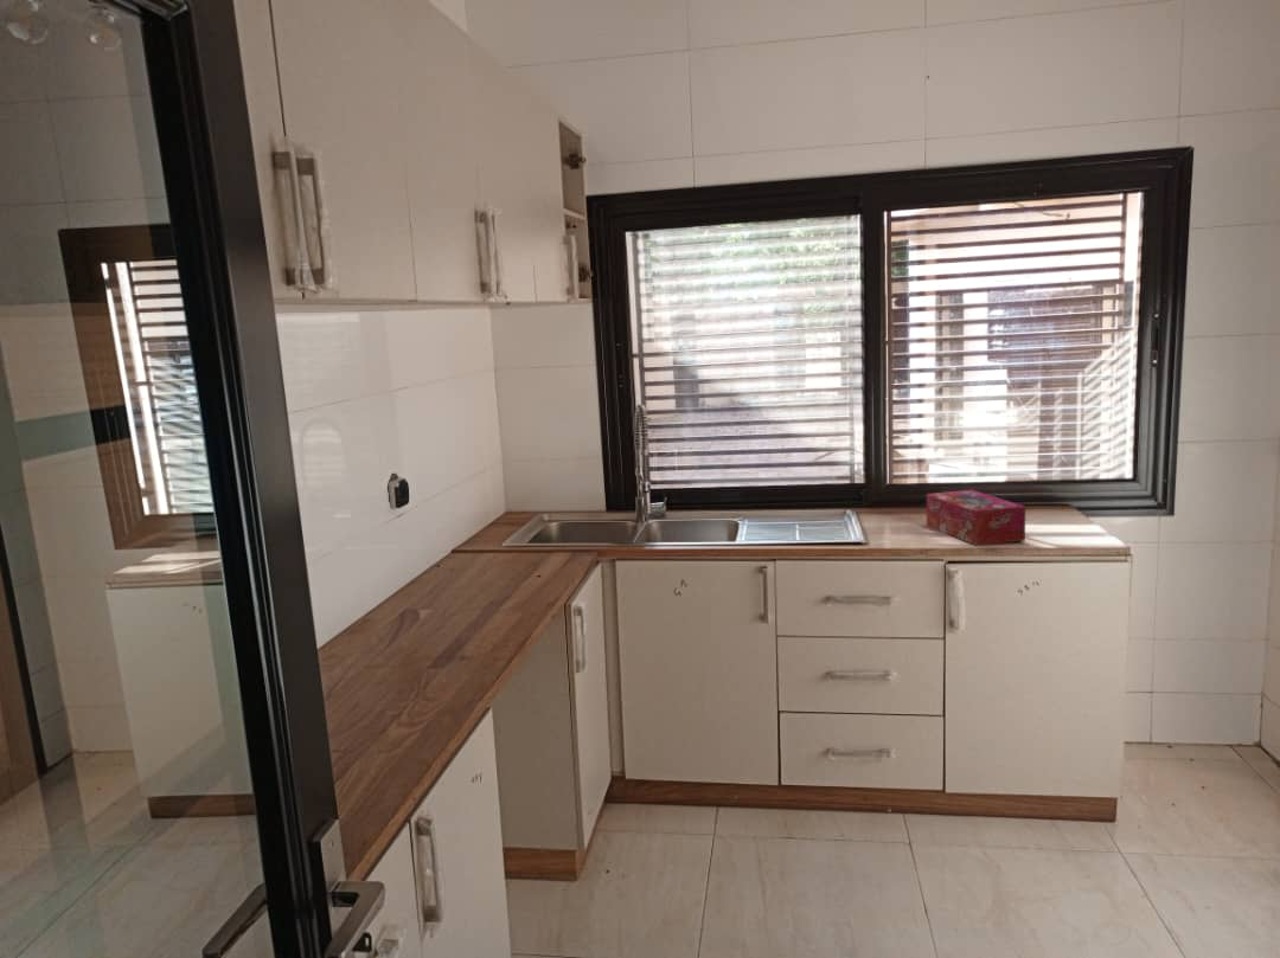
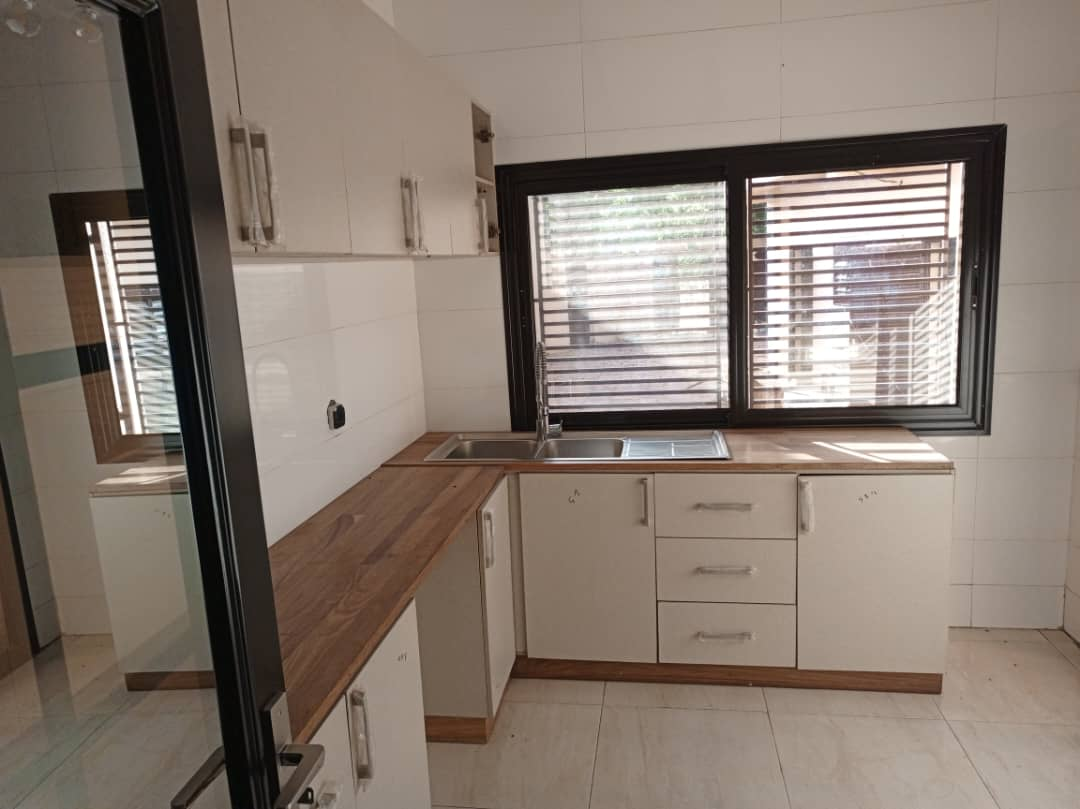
- tissue box (973, 516)
